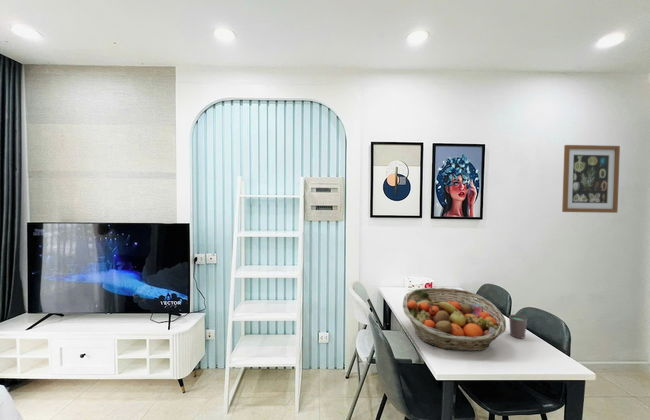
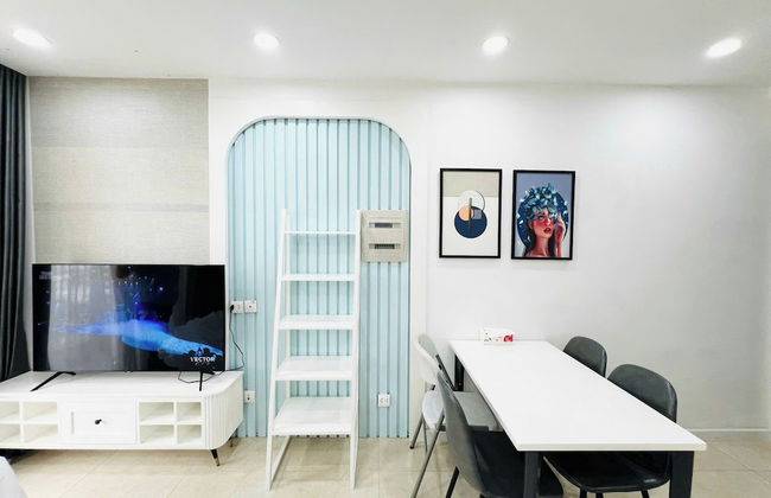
- cup (517, 326)
- wall art (590, 179)
- fruit basket (450, 317)
